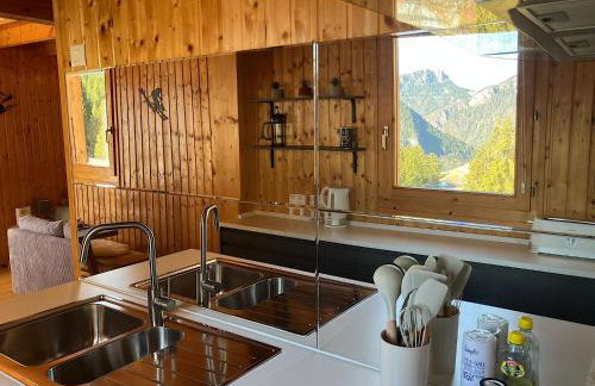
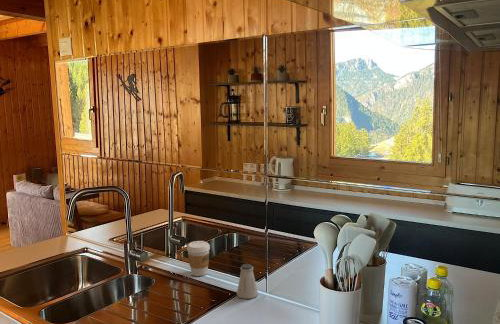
+ saltshaker (247, 279)
+ coffee cup (198, 258)
